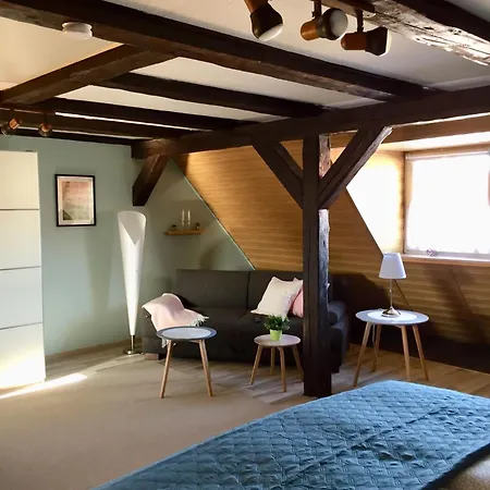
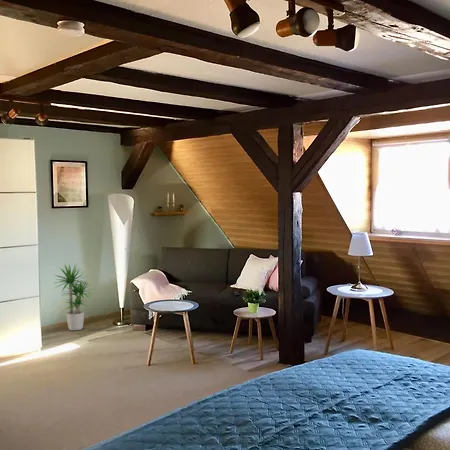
+ potted plant (73, 294)
